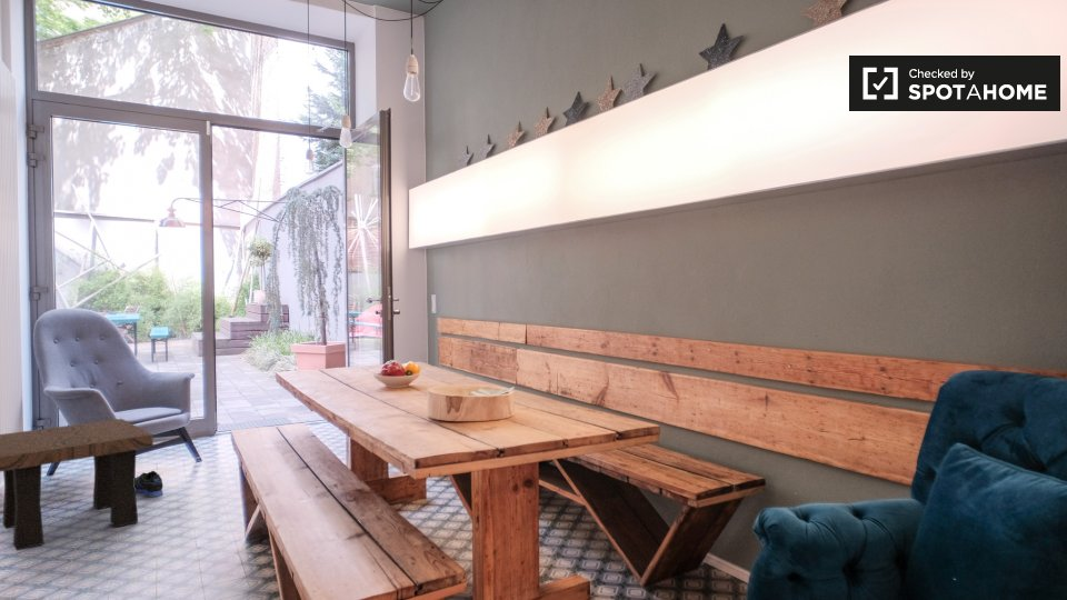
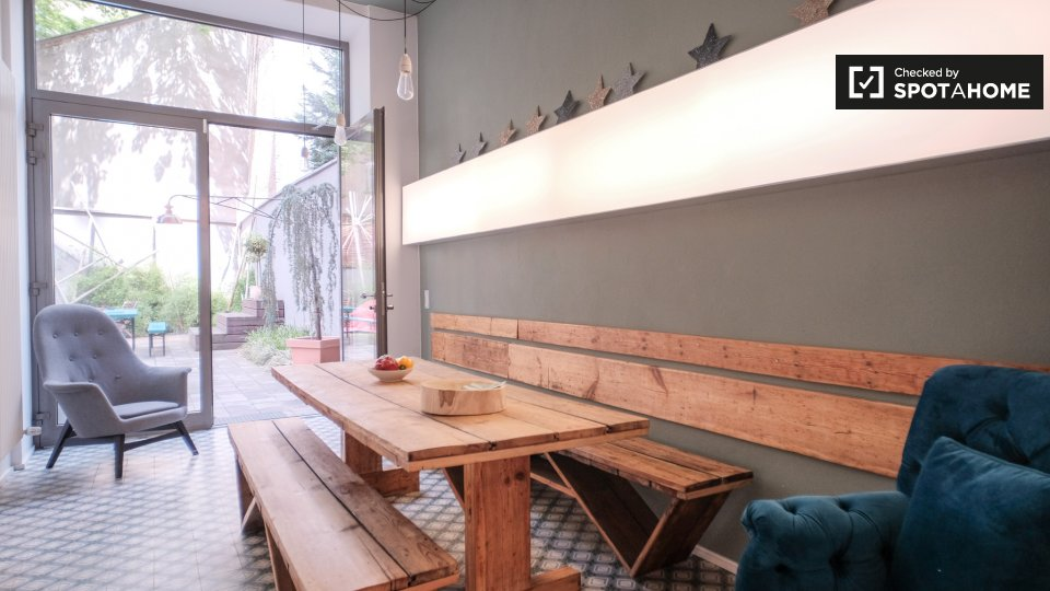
- side table (69, 460)
- sneaker (147, 480)
